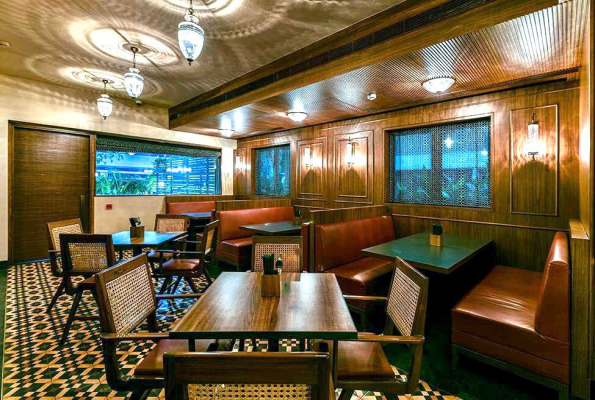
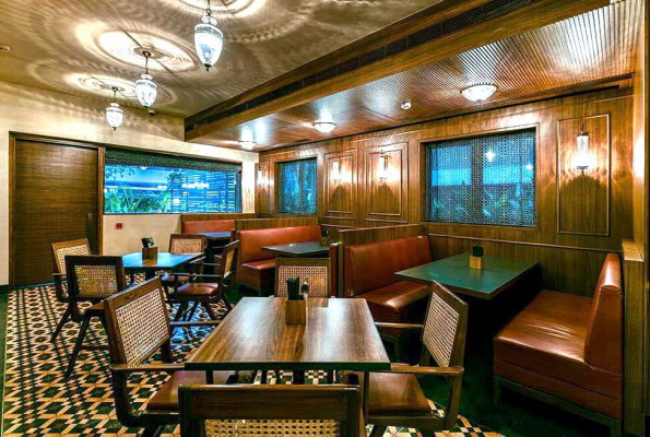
- bottle (289, 281)
